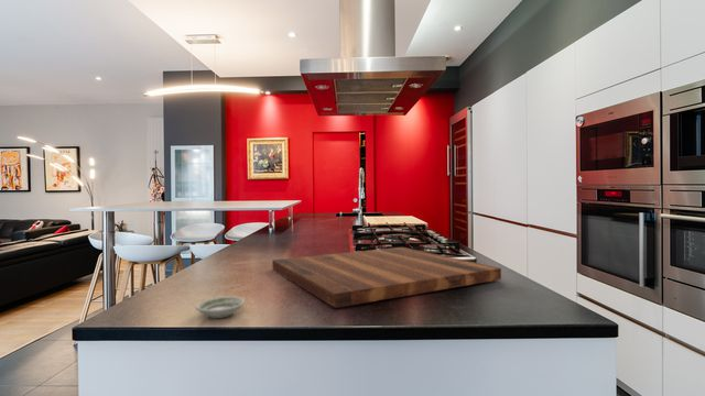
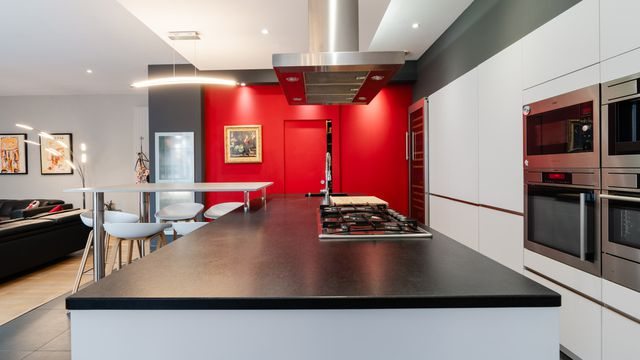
- cutting board (378, 268)
- saucer (220, 308)
